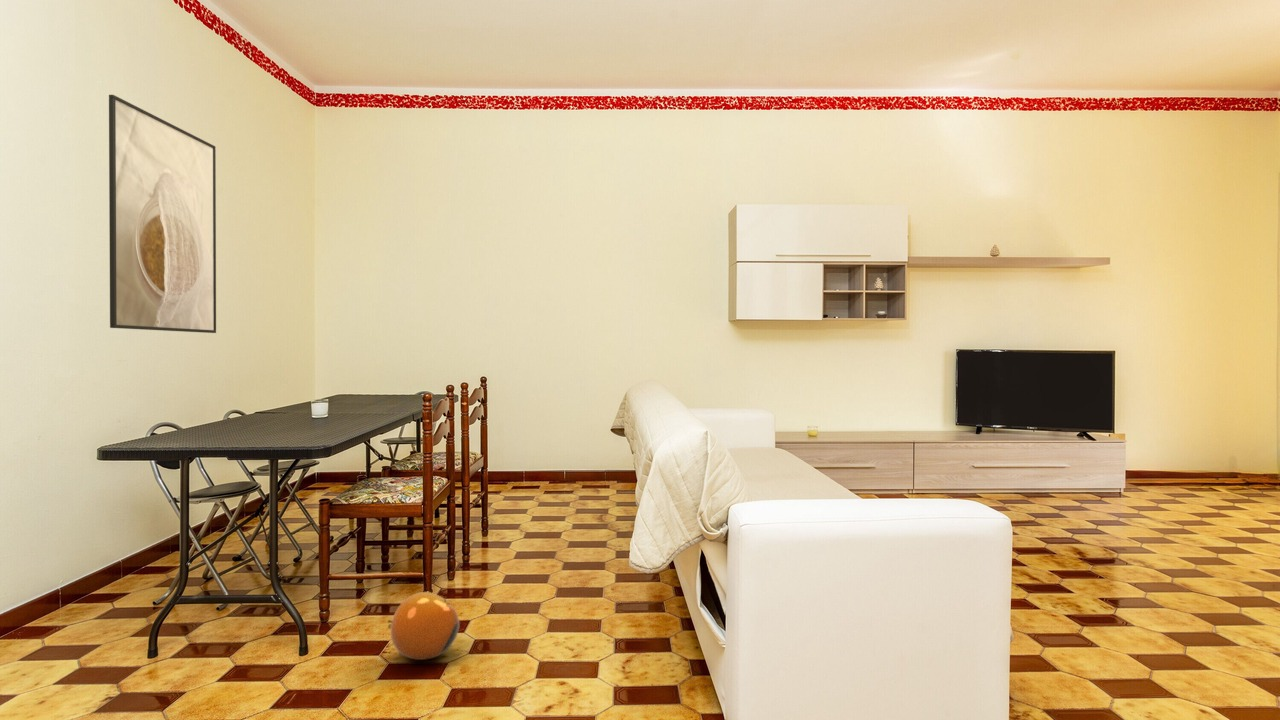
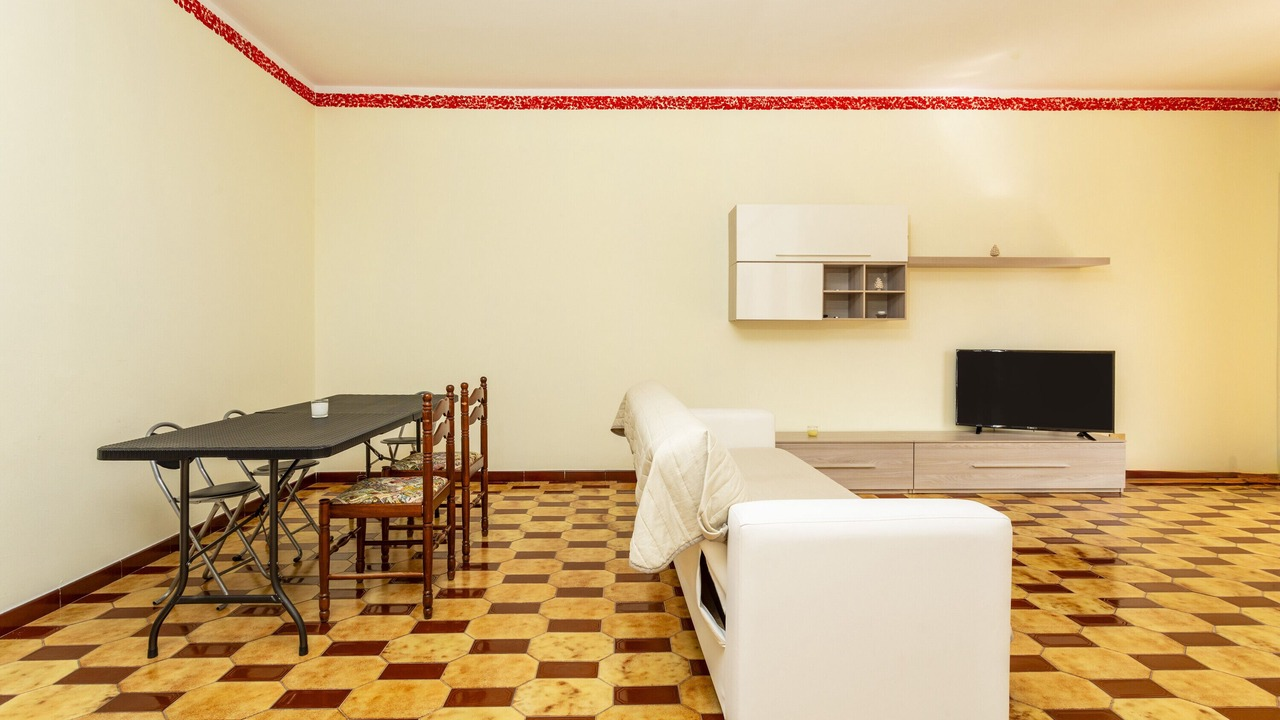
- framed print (168, 227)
- ball (422, 625)
